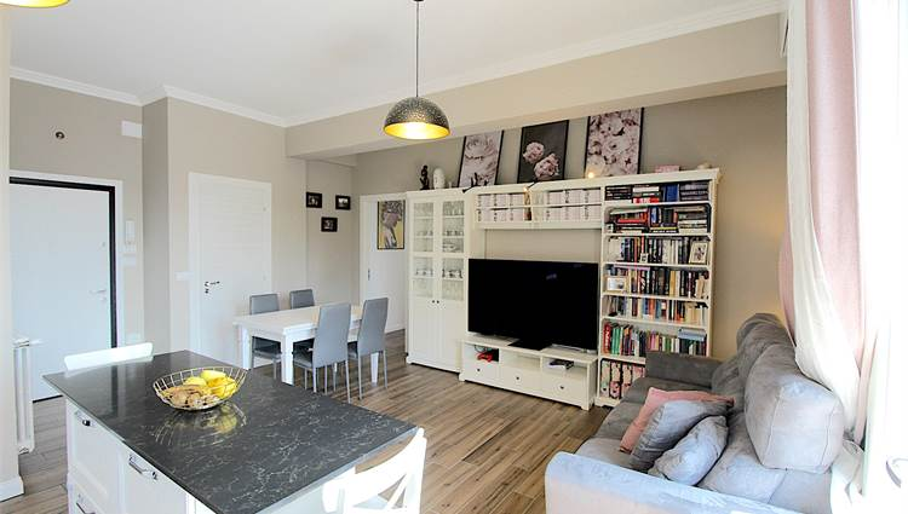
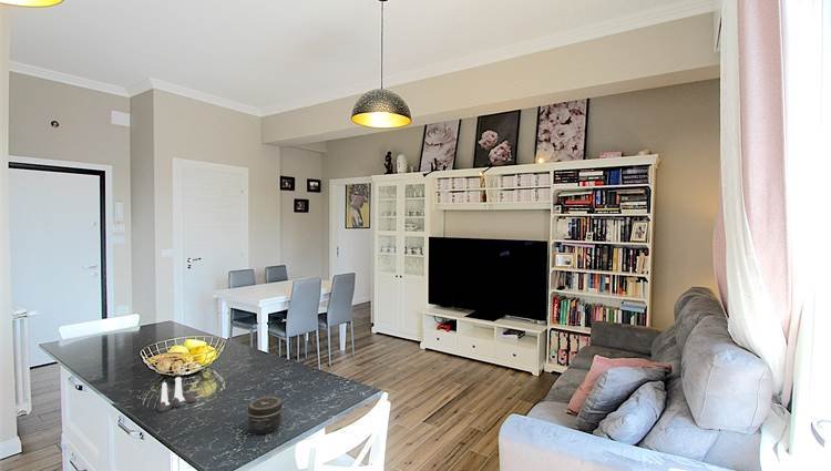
+ salt and pepper shaker set (175, 391)
+ jar (265, 414)
